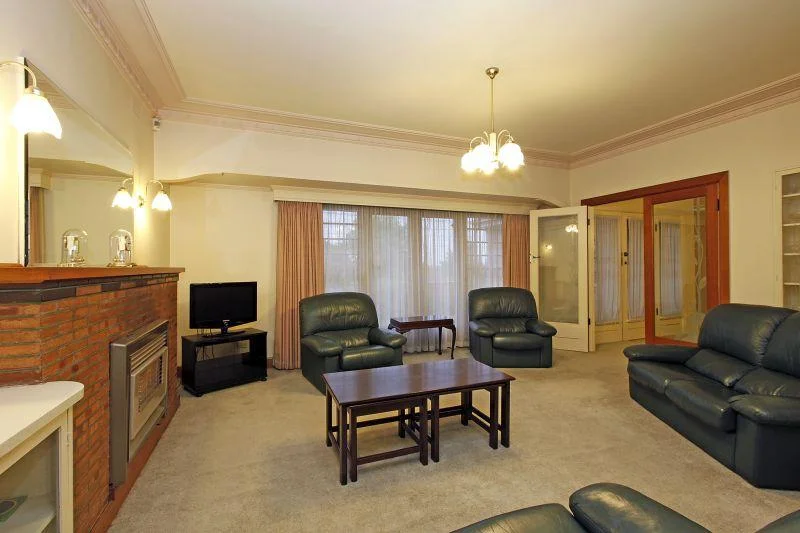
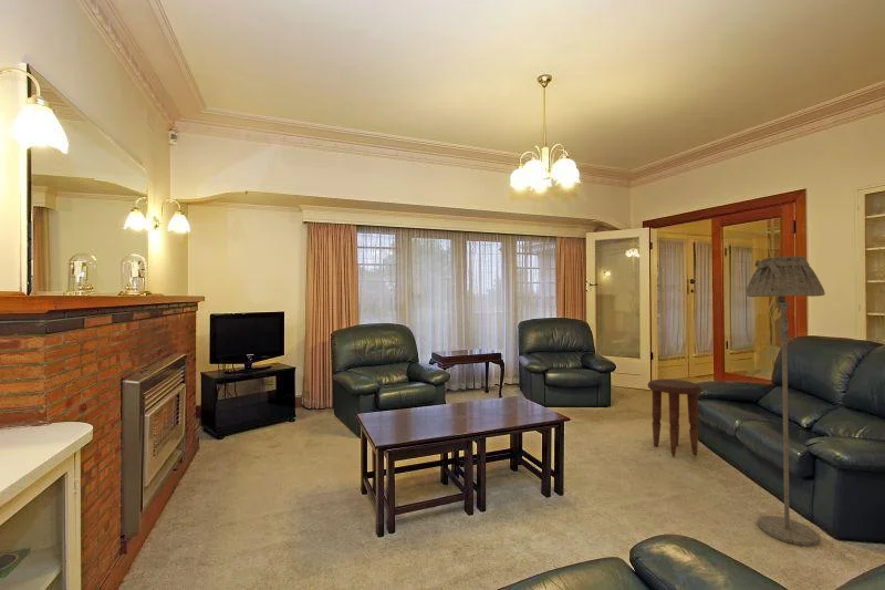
+ side table (674, 416)
+ floor lamp (784, 393)
